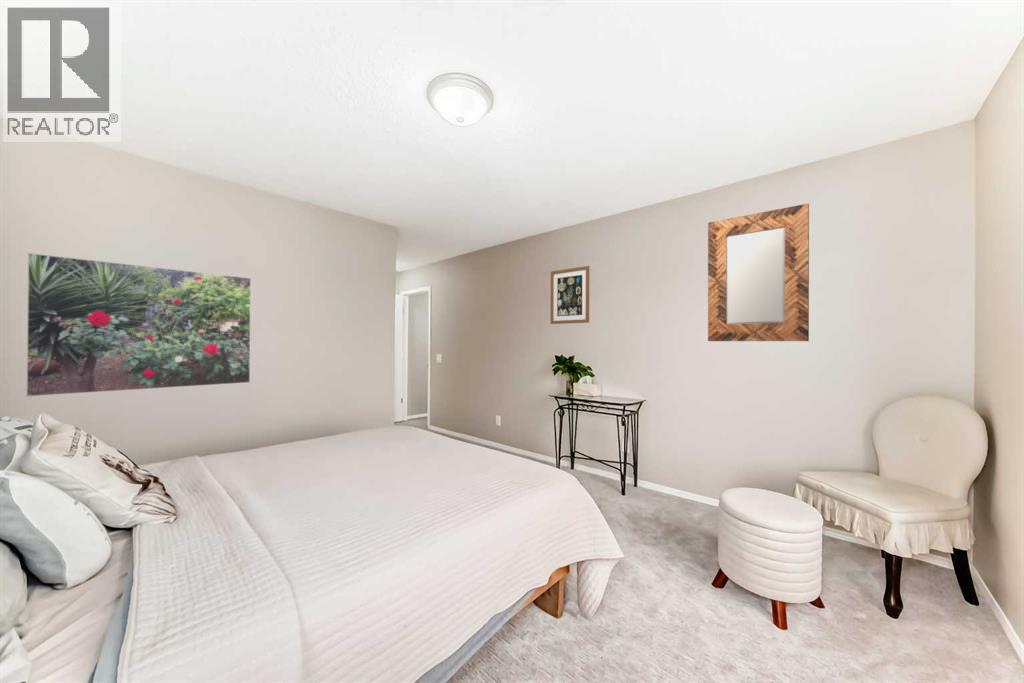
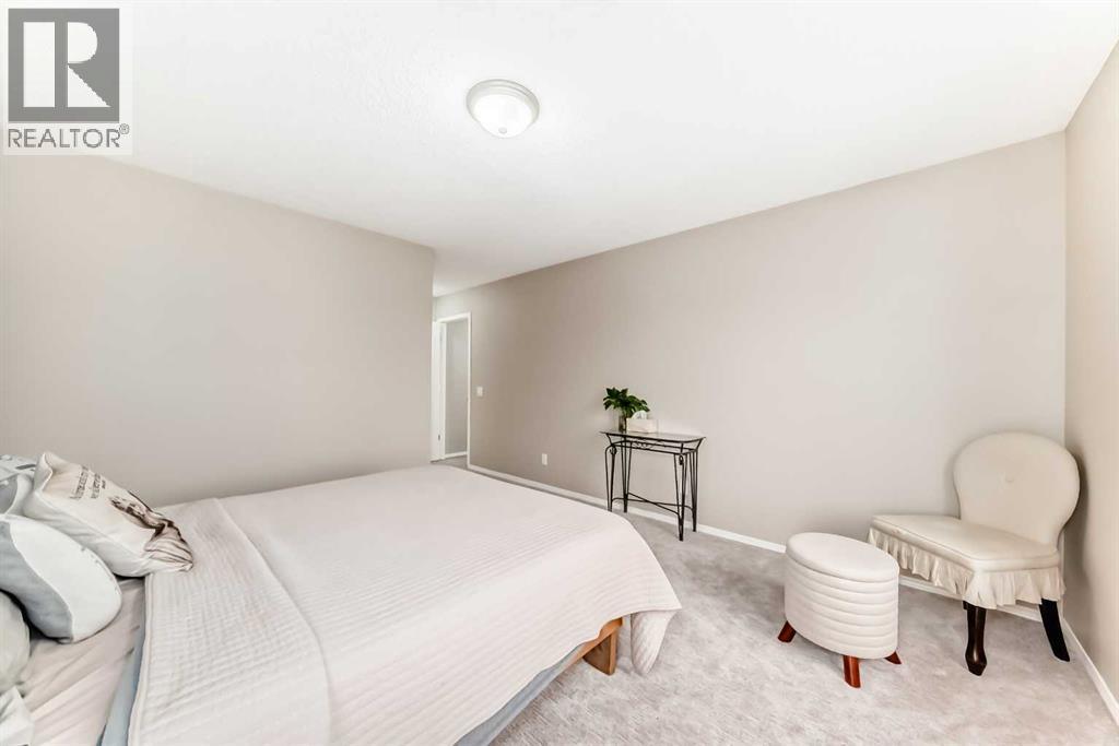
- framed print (156, 328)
- home mirror (754, 277)
- wall art (569, 296)
